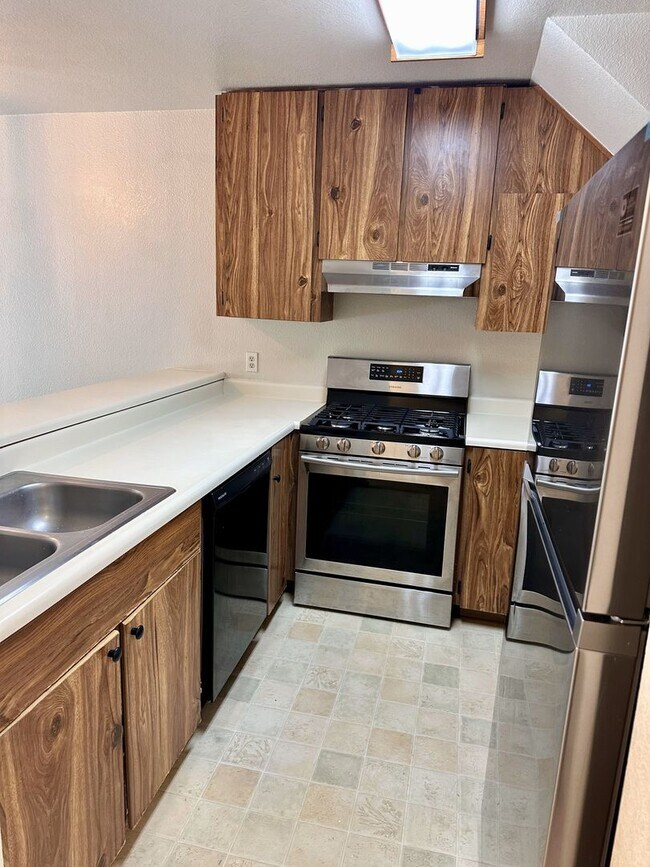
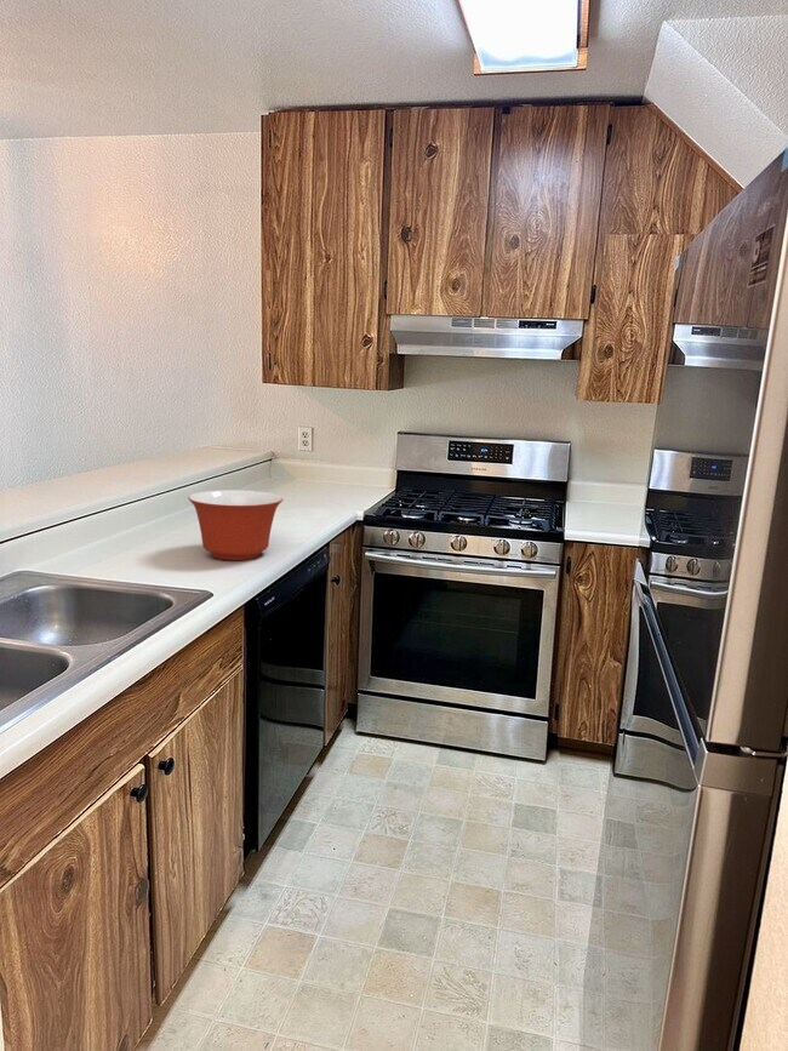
+ mixing bowl (235, 526)
